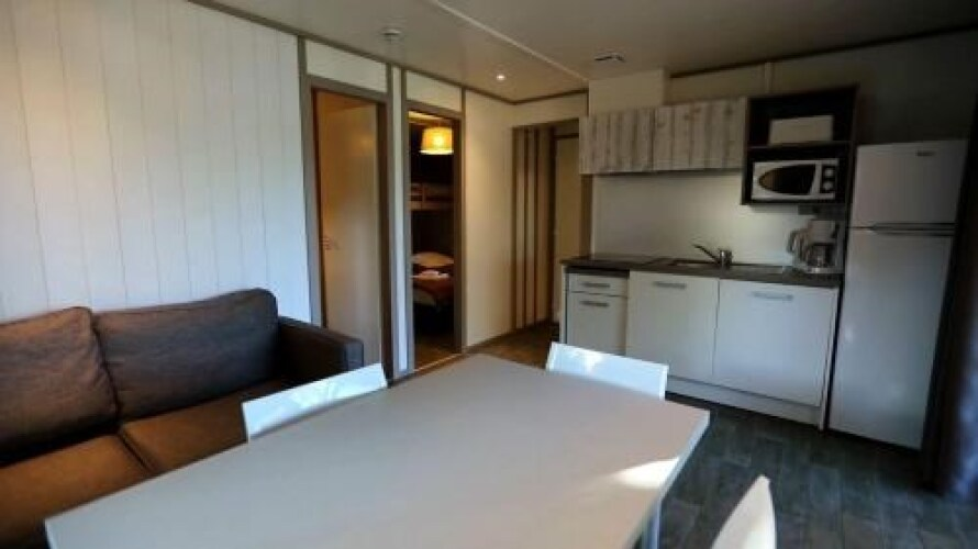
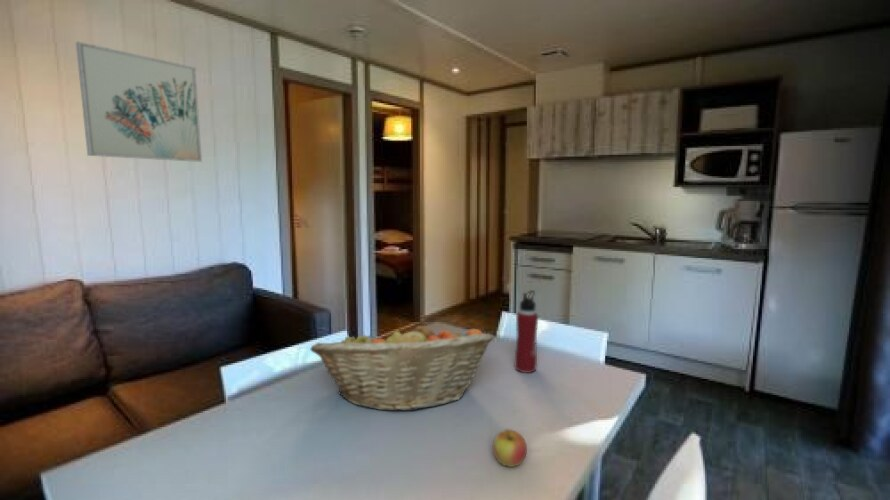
+ fruit basket (404, 355)
+ wall art (145, 108)
+ apple (510, 445)
+ water bottle (526, 330)
